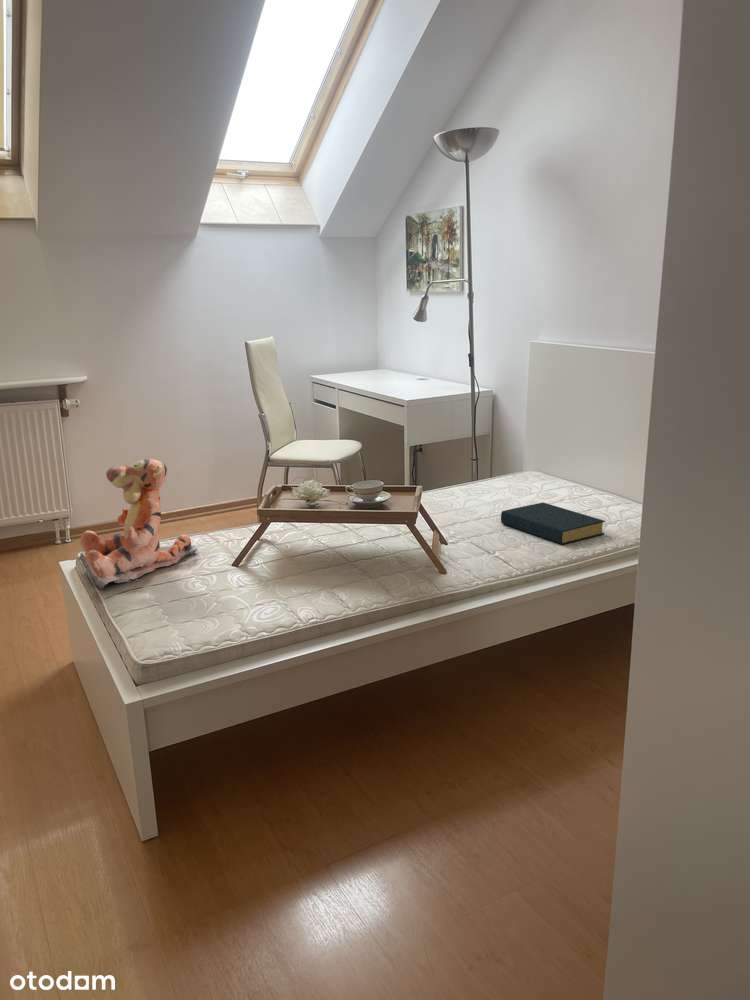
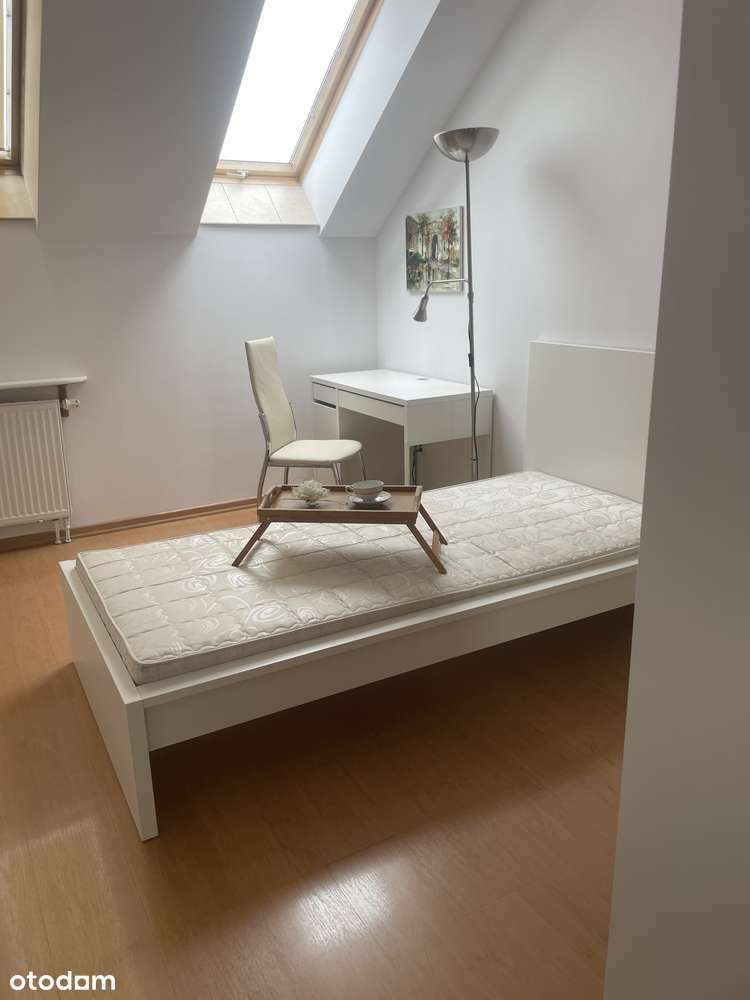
- teddy bear (131, 515)
- hardback book (551, 522)
